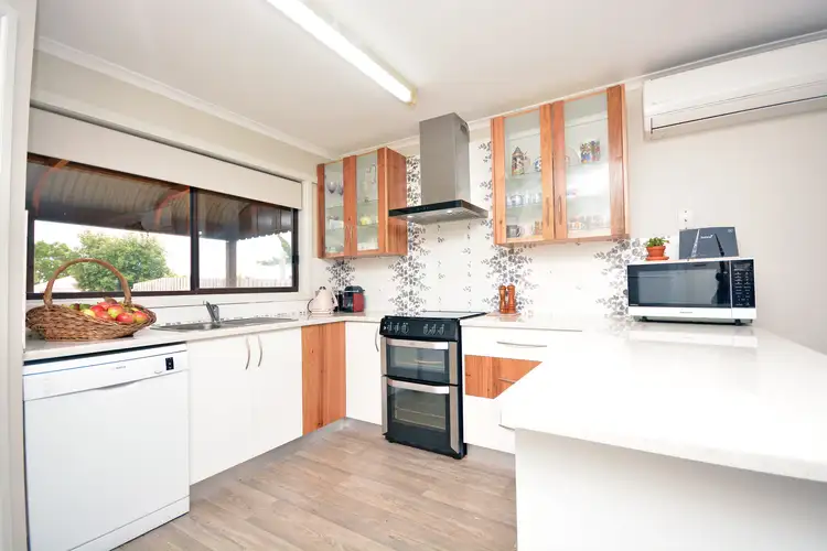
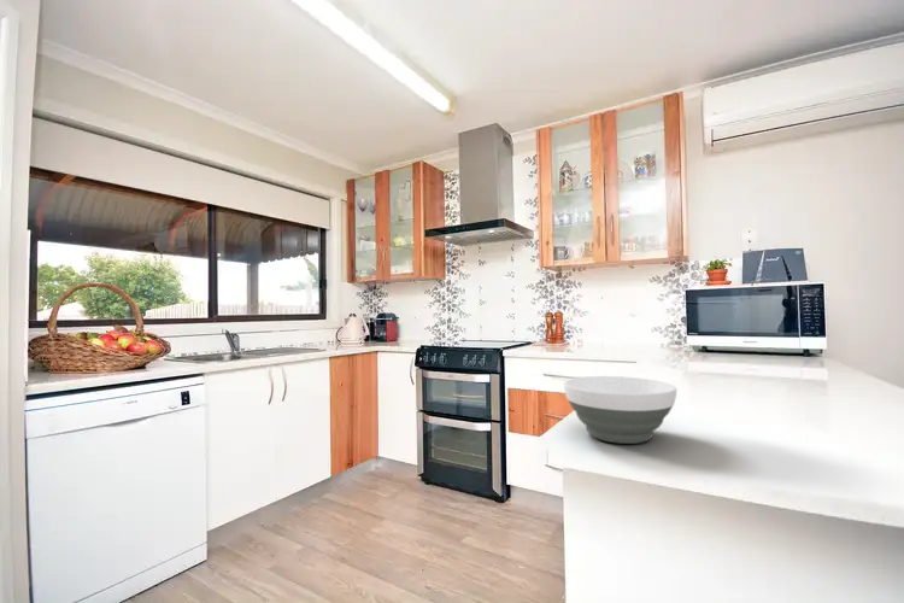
+ bowl (617, 409)
